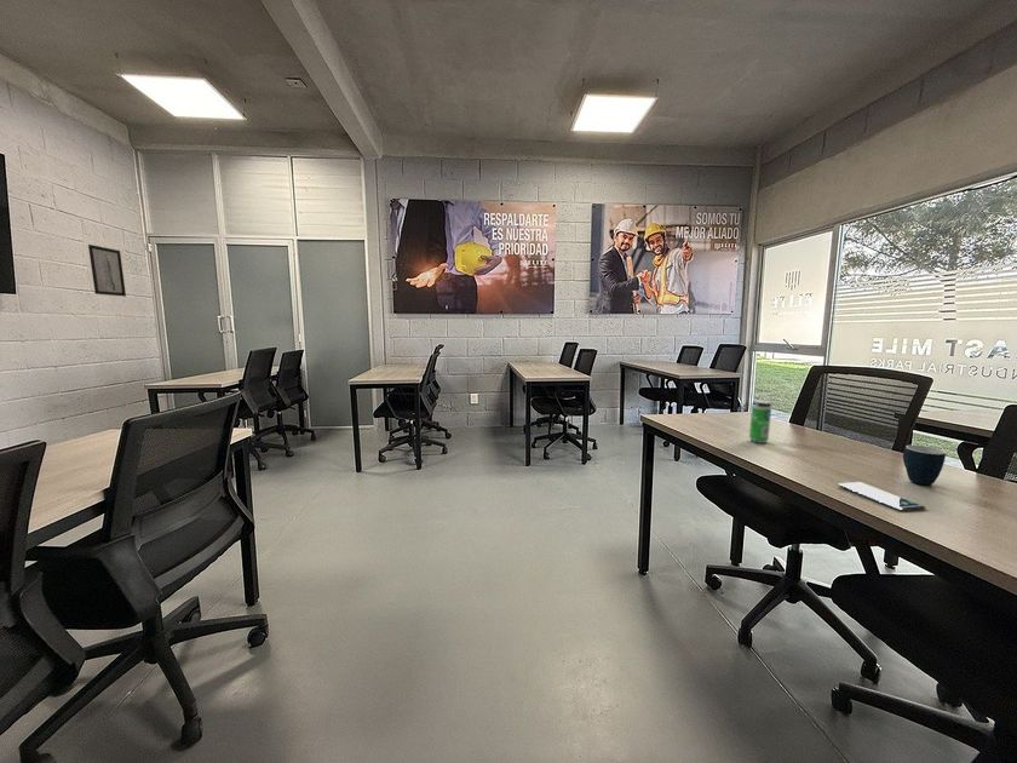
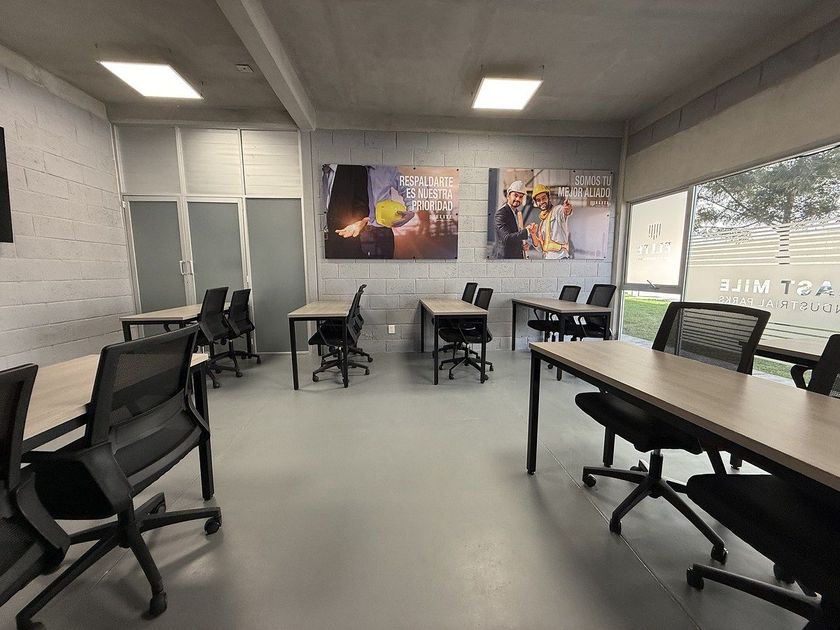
- beverage can (759, 420)
- smartphone (878, 495)
- wall art (108, 271)
- mug (918, 464)
